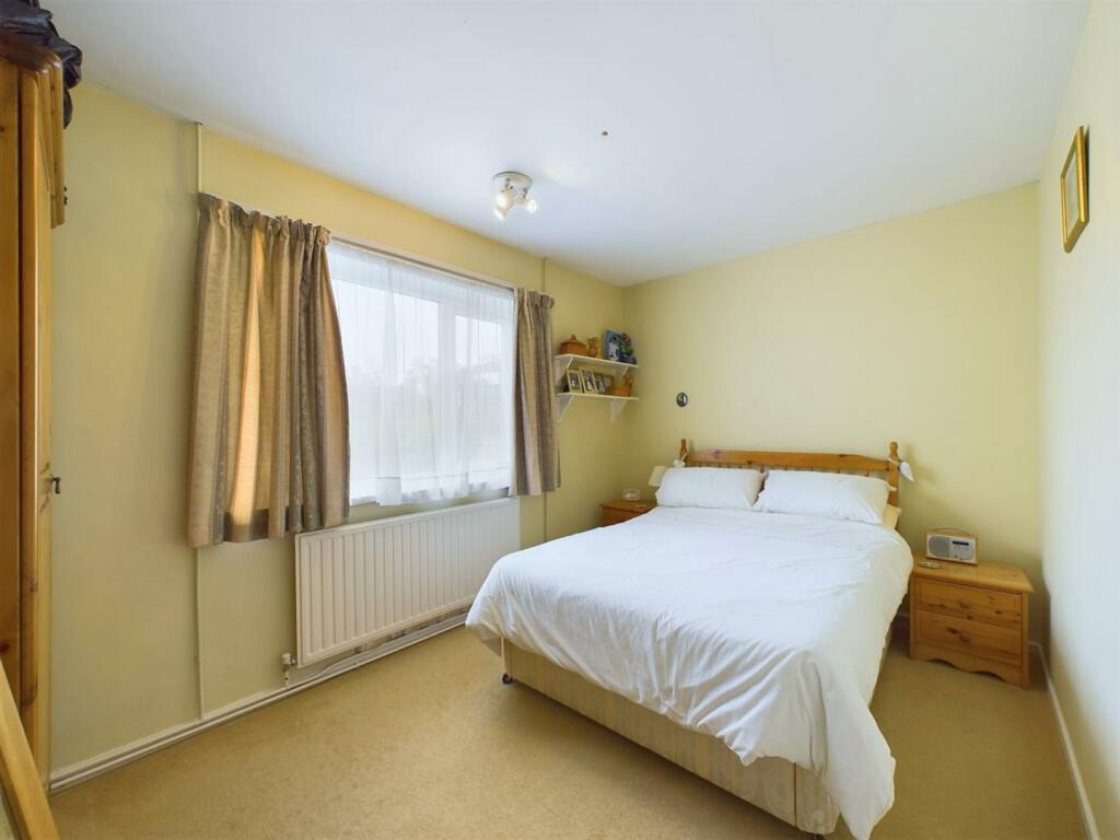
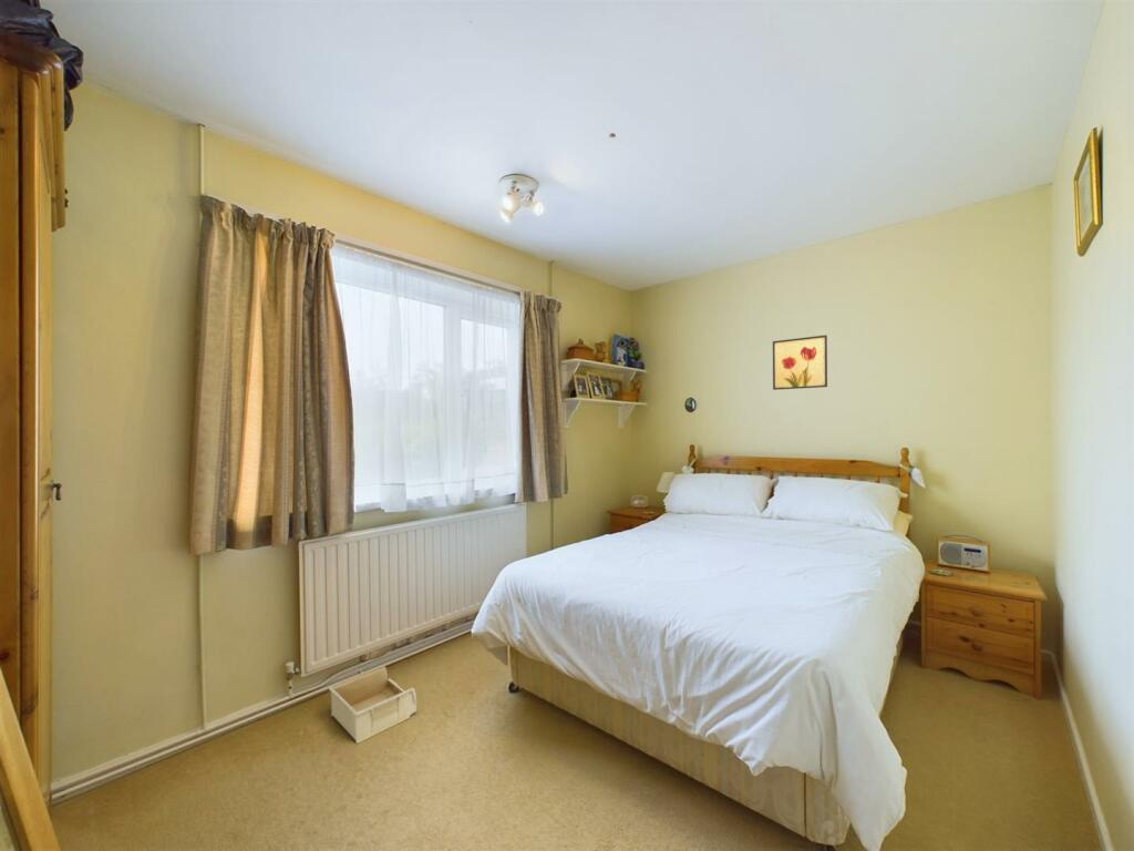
+ storage bin (373, 700)
+ wall art (798, 363)
